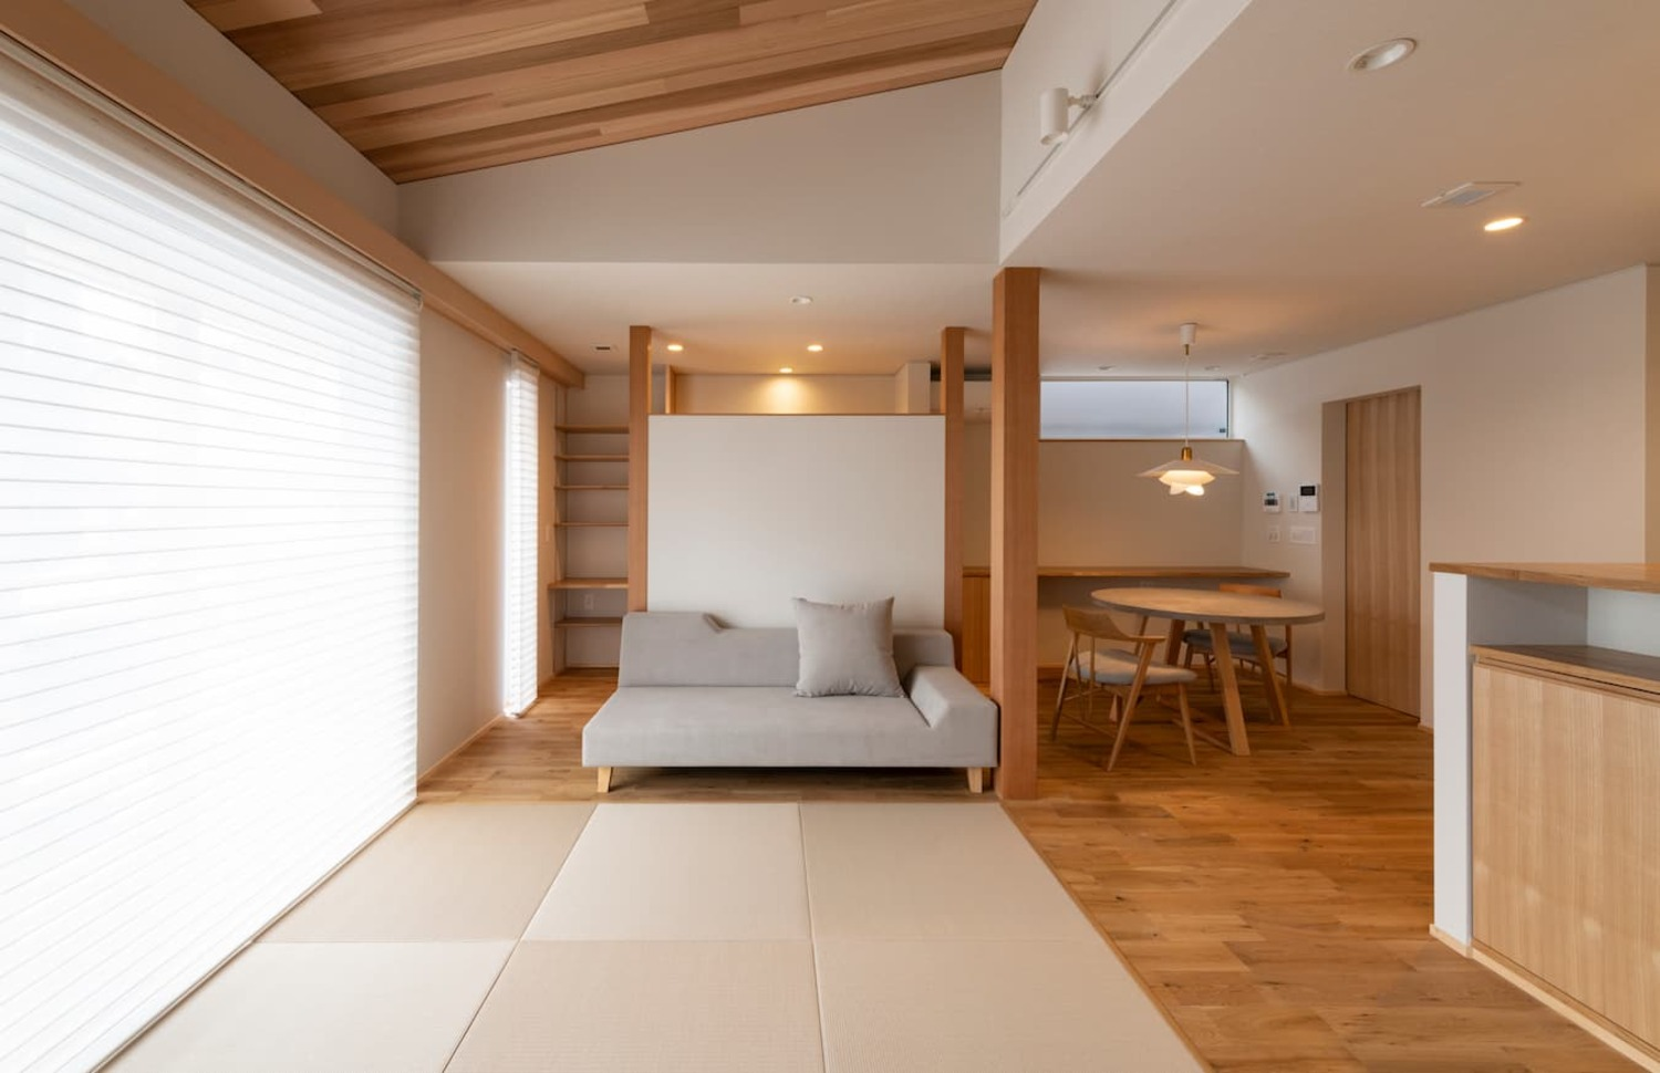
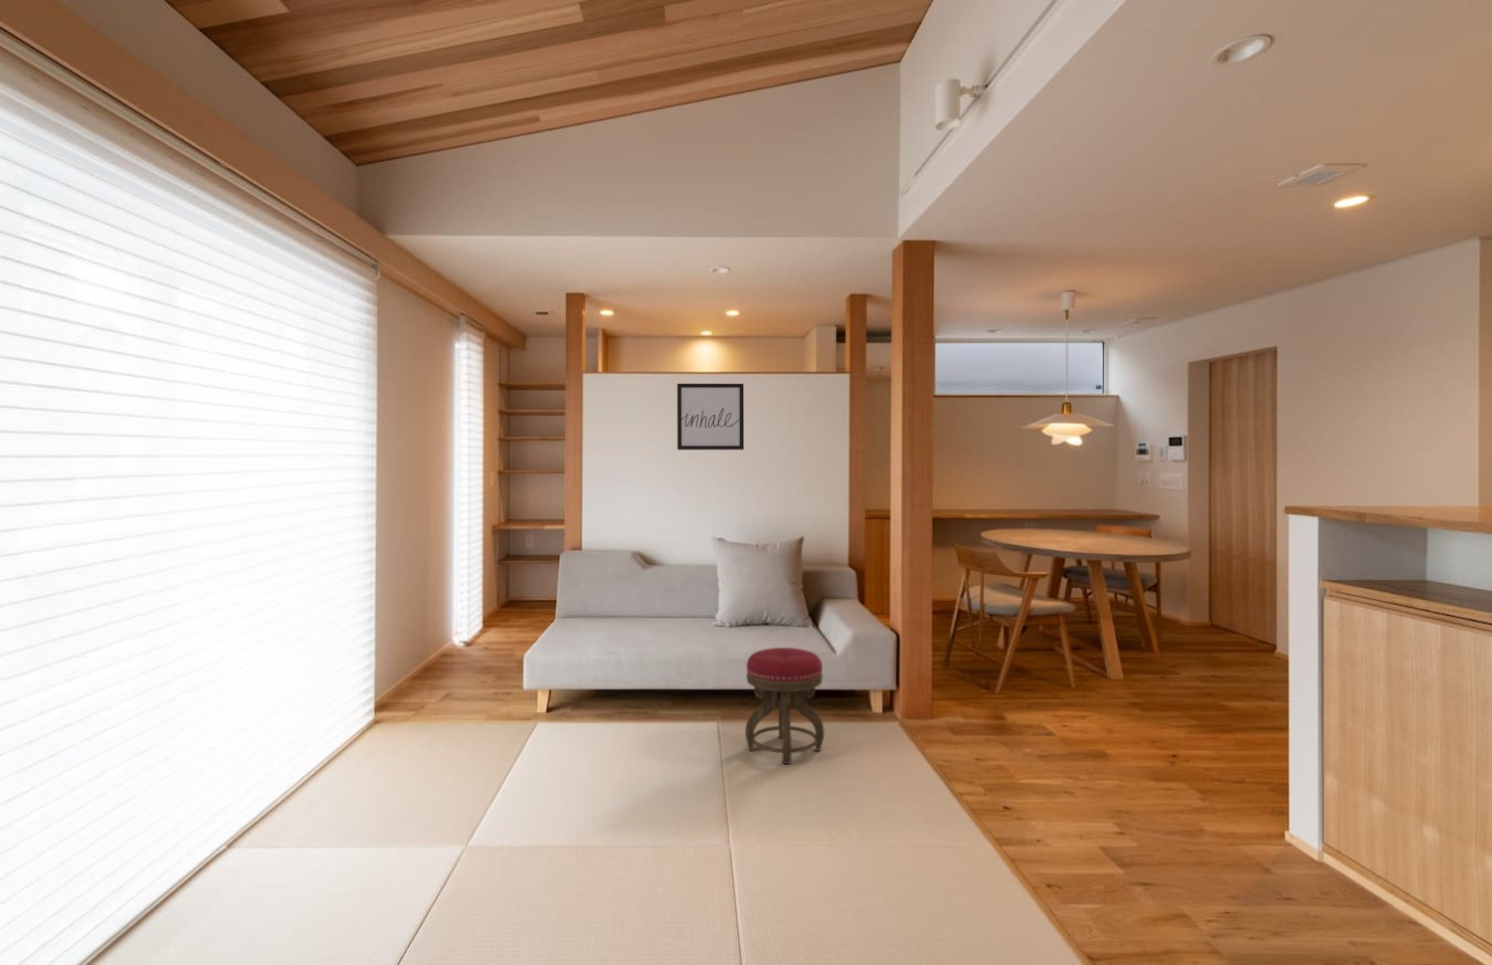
+ stool (784, 701)
+ wall art (710, 416)
